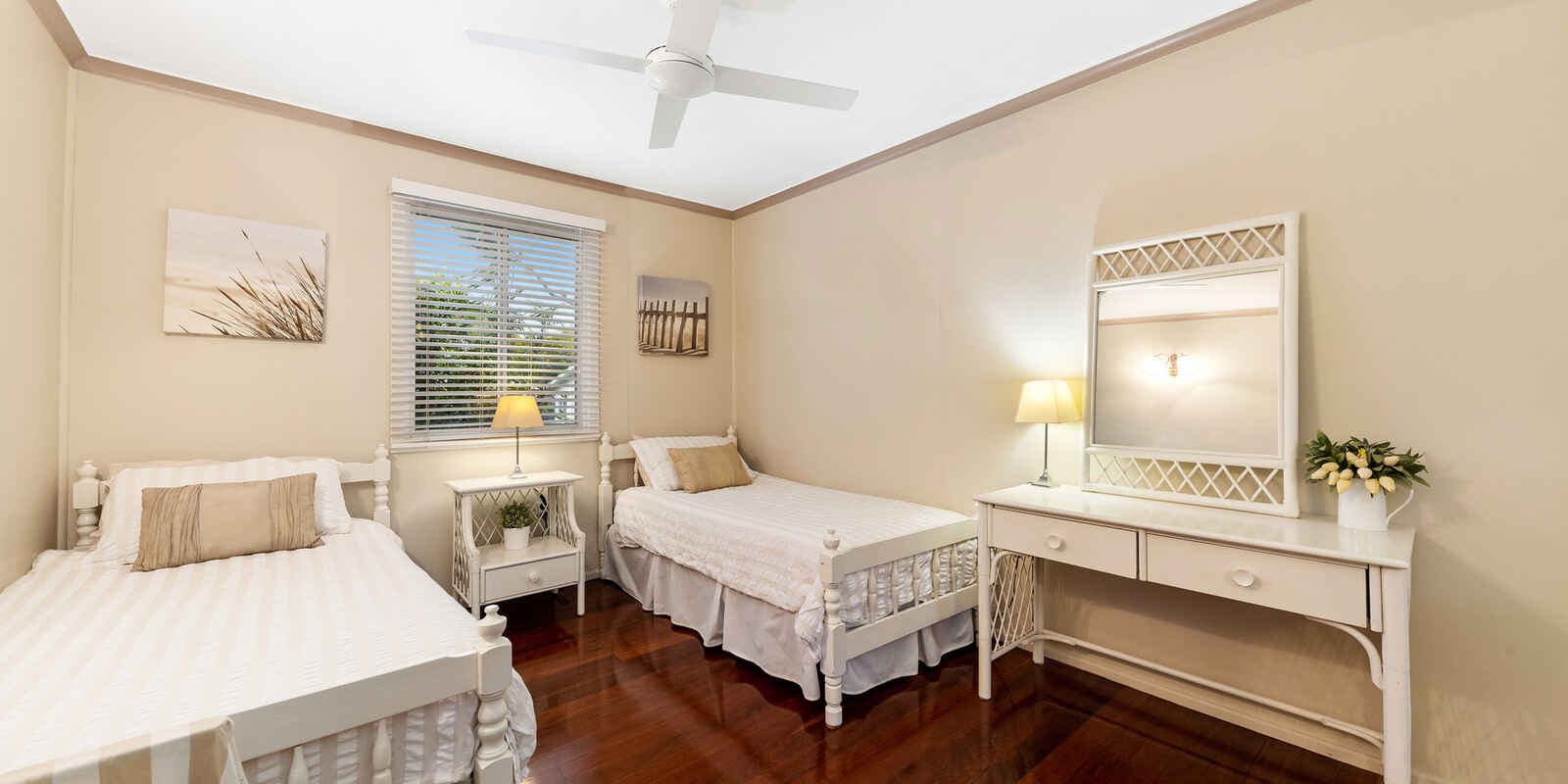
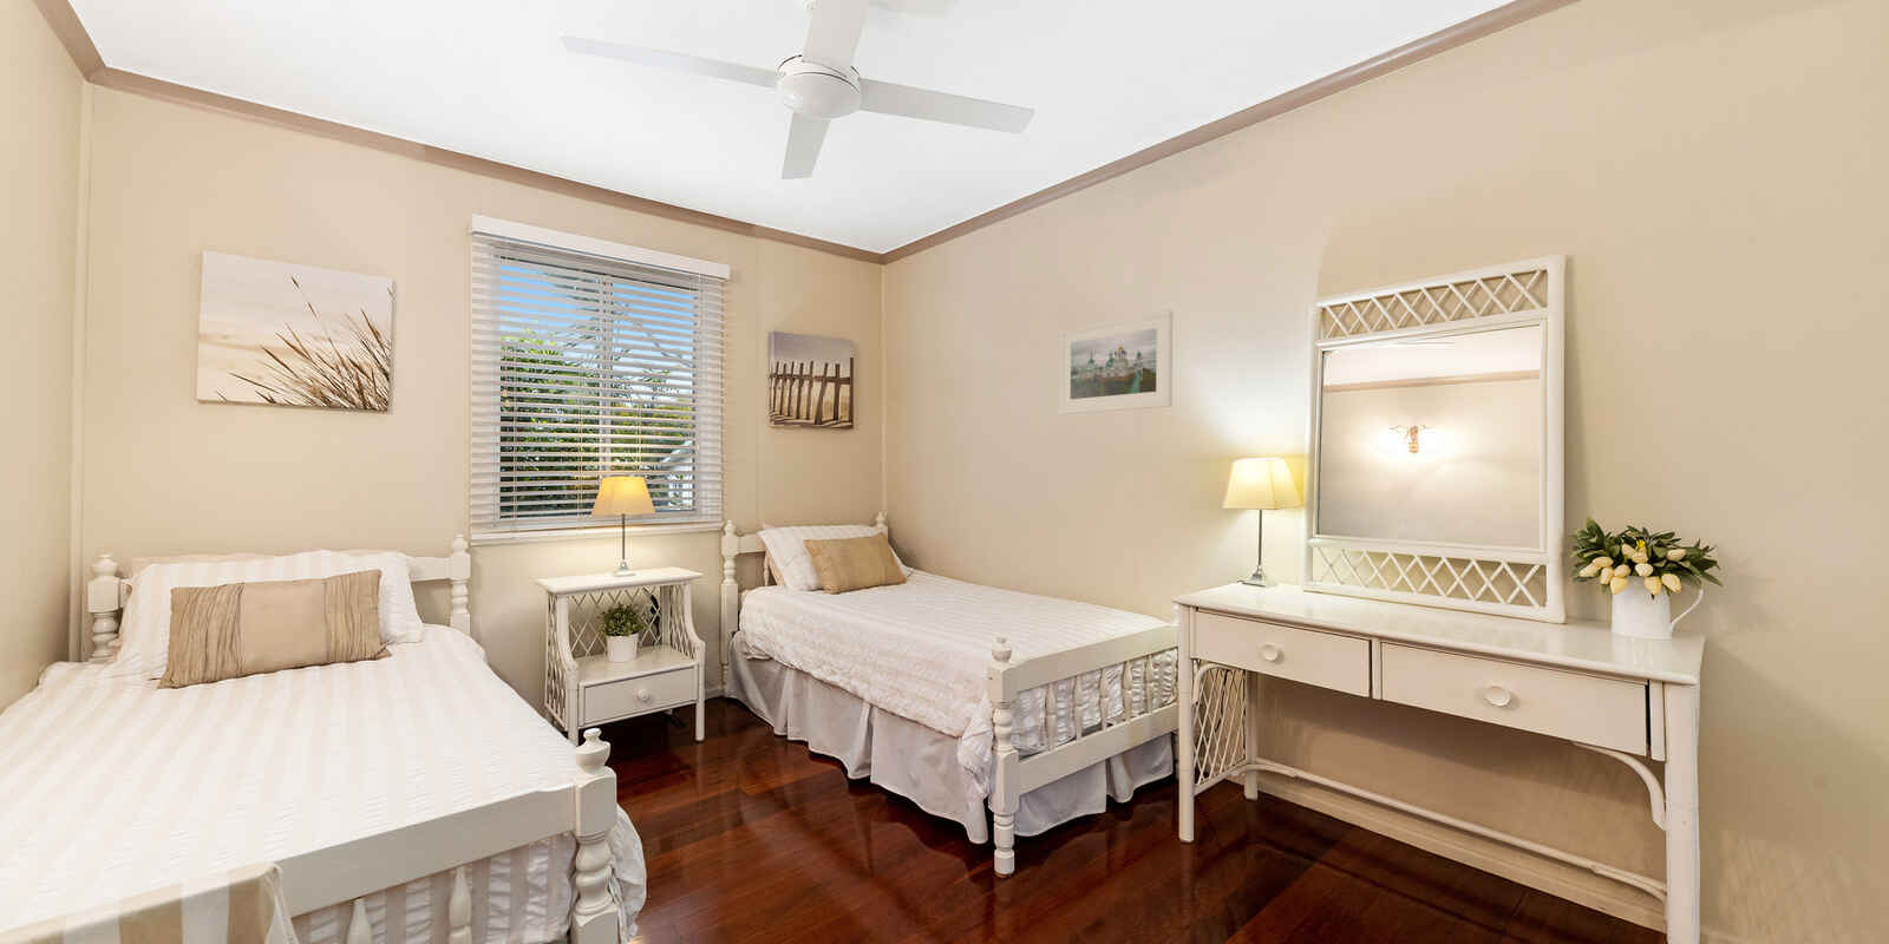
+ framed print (1111, 365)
